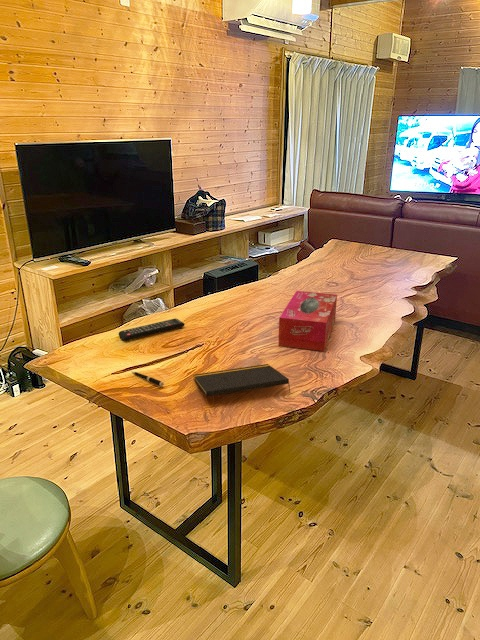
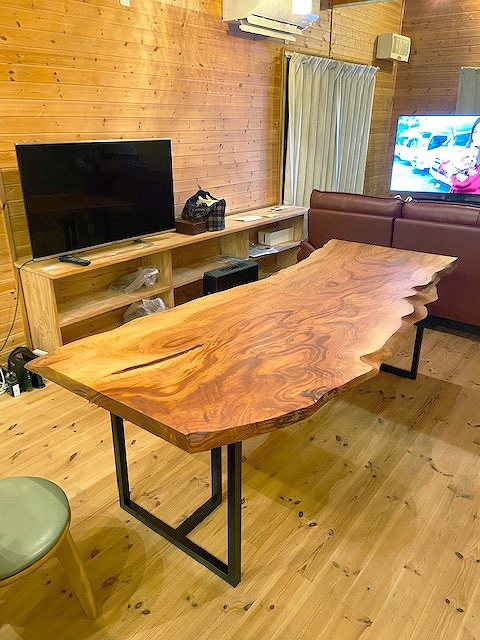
- remote control (152, 329)
- tissue box (309, 318)
- pen (146, 377)
- notepad (239, 379)
